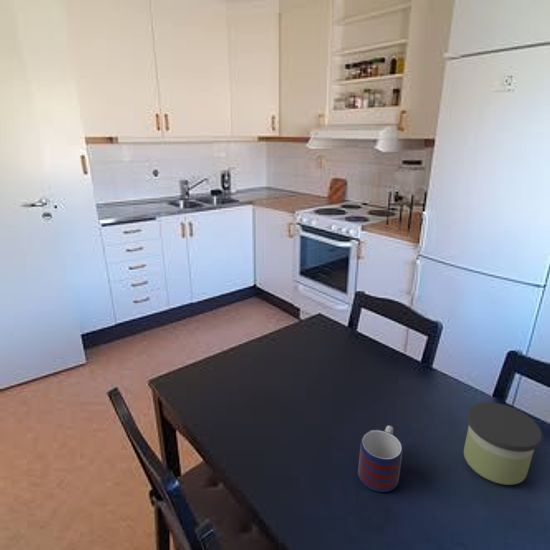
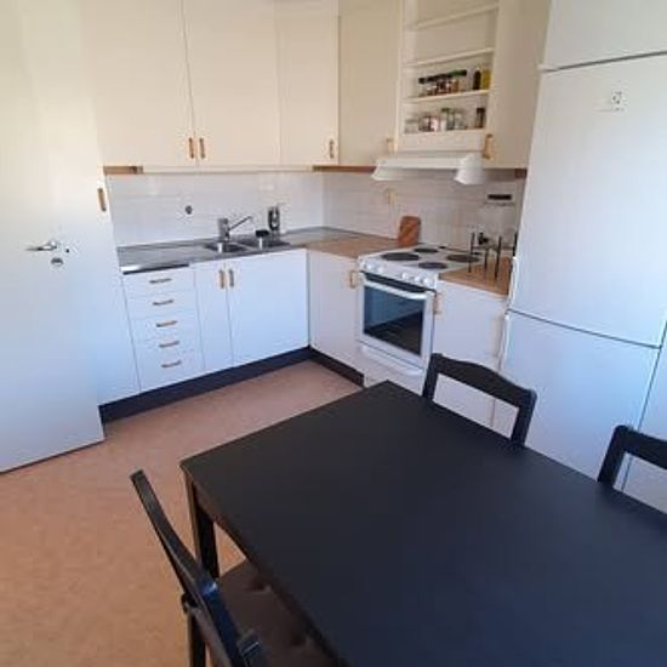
- candle (498, 443)
- mug (382, 453)
